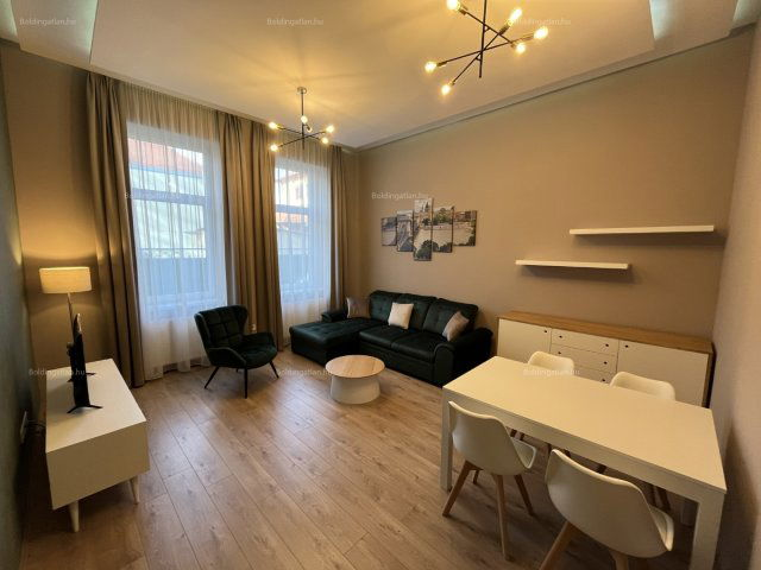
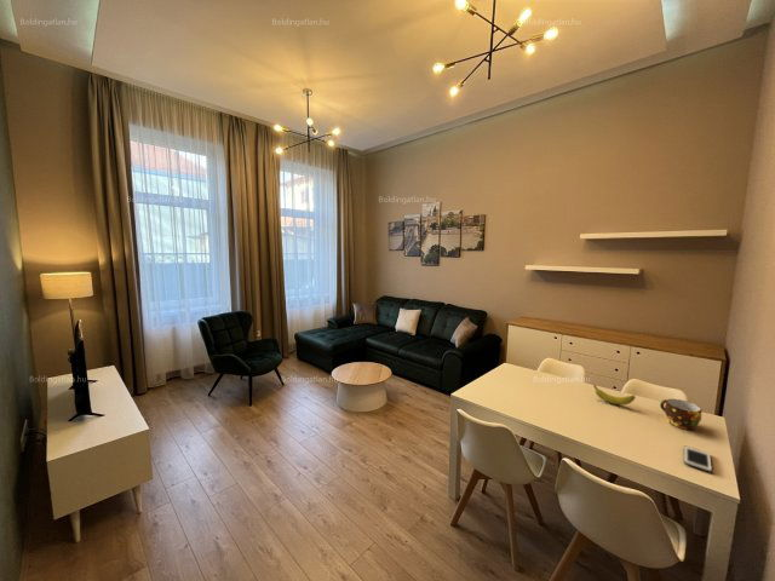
+ cup (679, 414)
+ cell phone (696, 458)
+ banana (613, 396)
